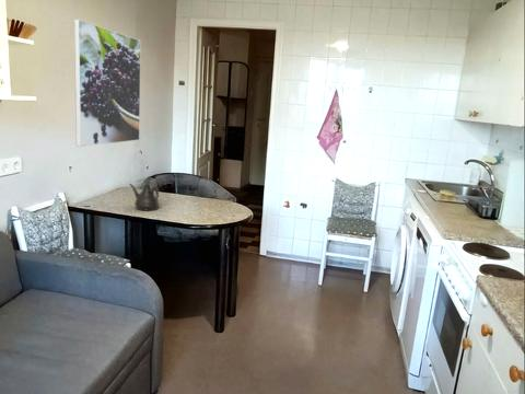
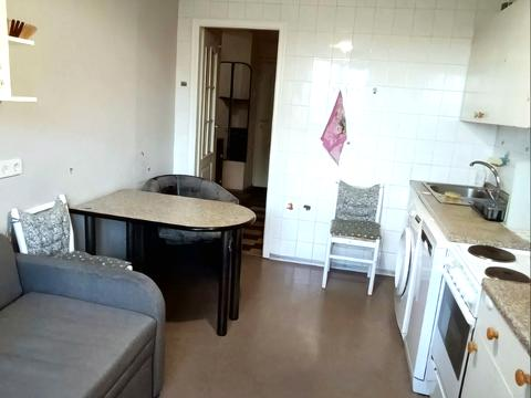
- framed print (112, 88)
- teapot (143, 196)
